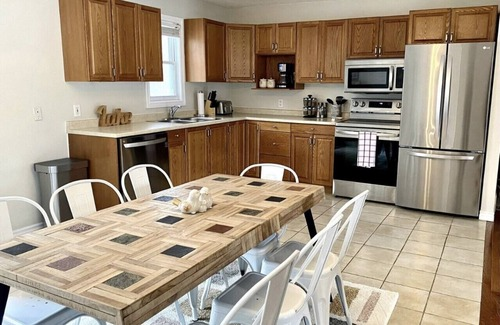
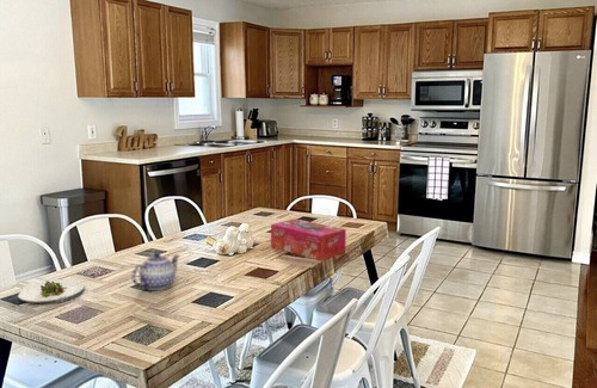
+ teapot (156, 269)
+ salad plate (51, 287)
+ tissue box (307, 238)
